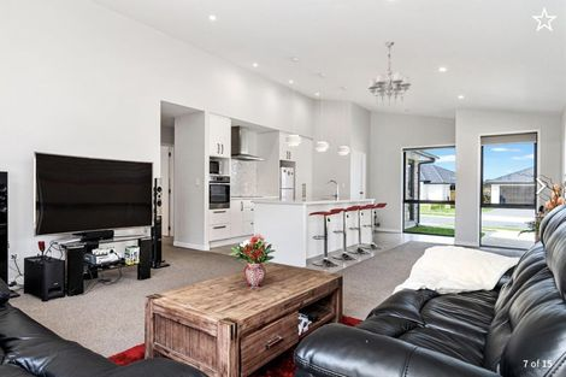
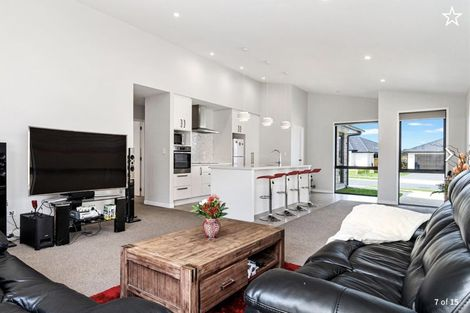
- chandelier (389, 75)
